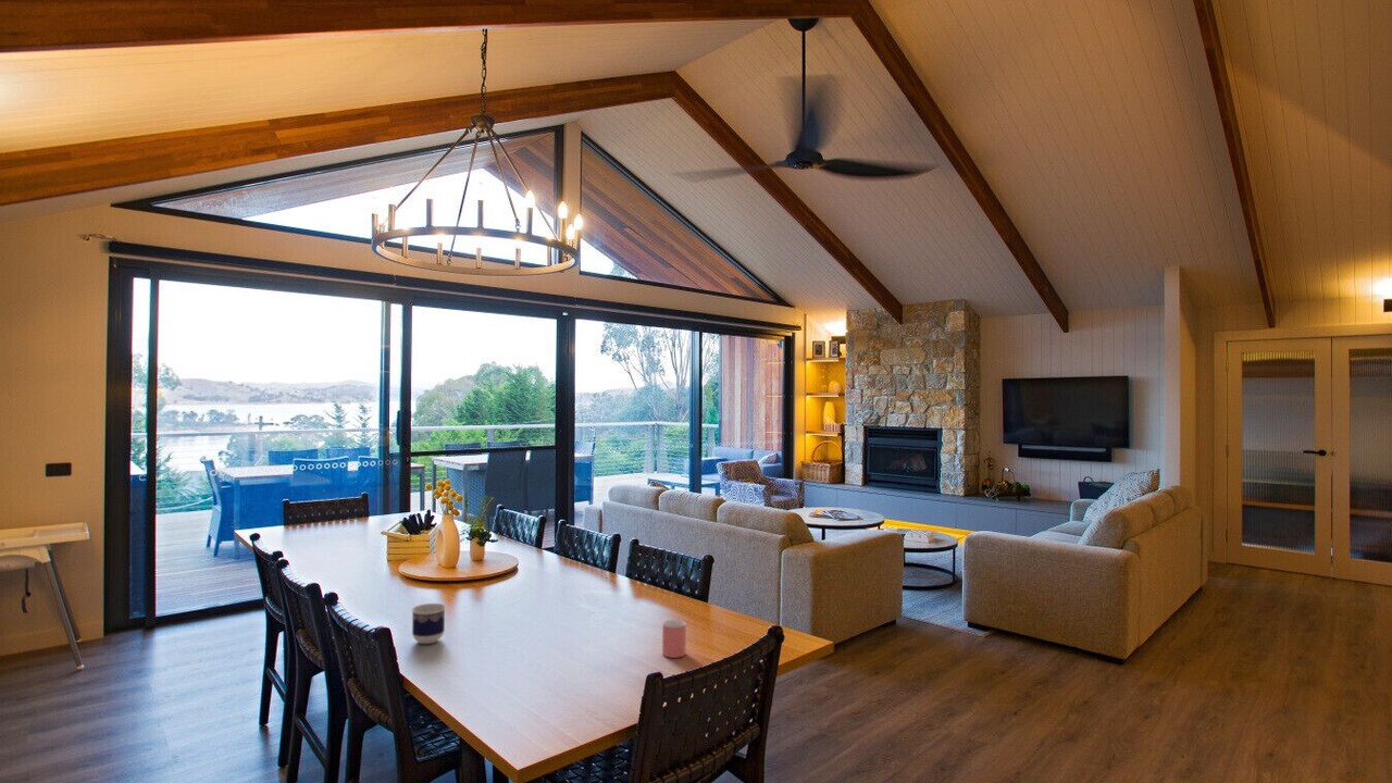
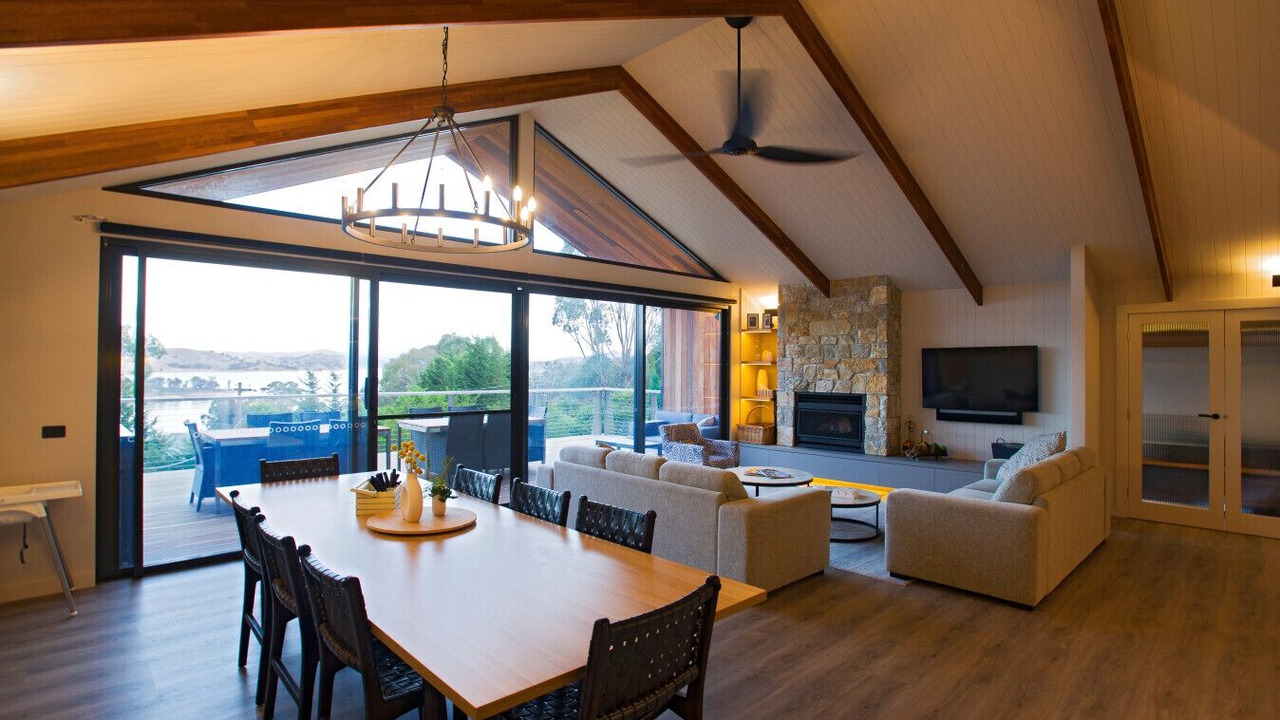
- cup (427, 622)
- cup (671, 636)
